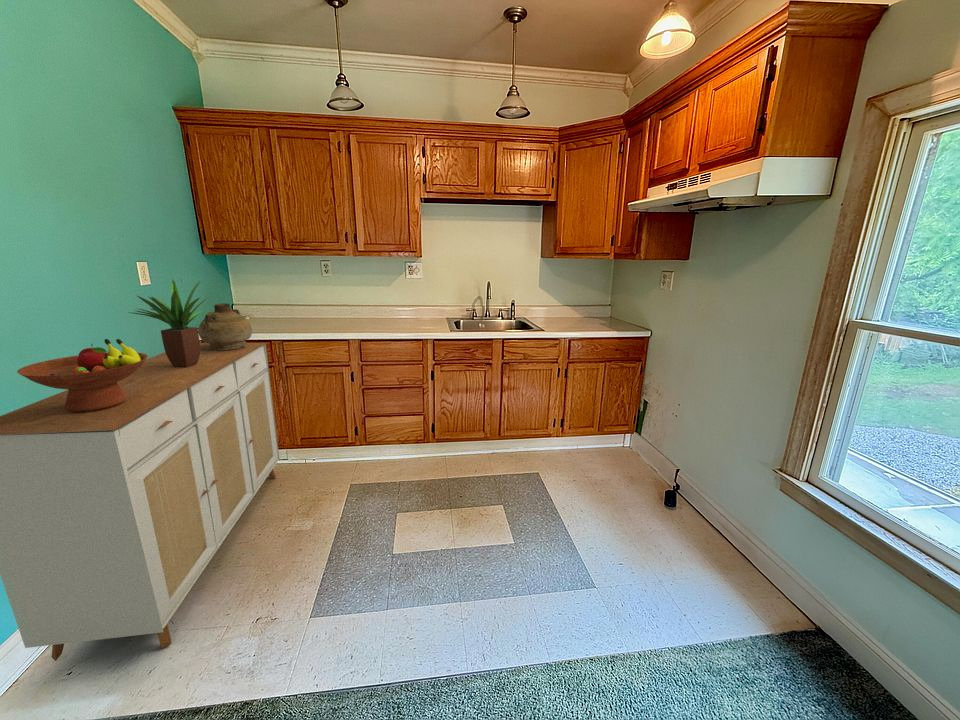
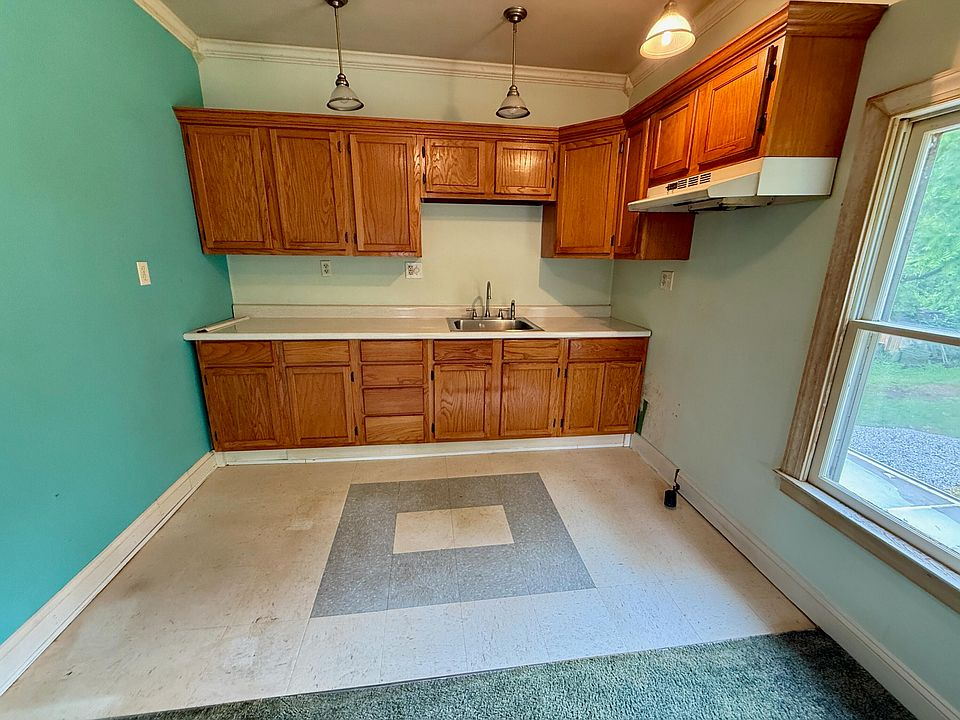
- sideboard (182, 461)
- fruit bowl (90, 375)
- potted plant (177, 322)
- ceramic jug (225, 325)
